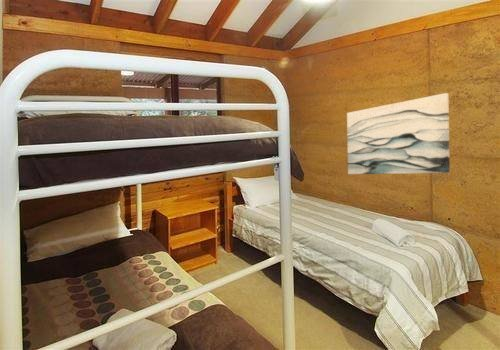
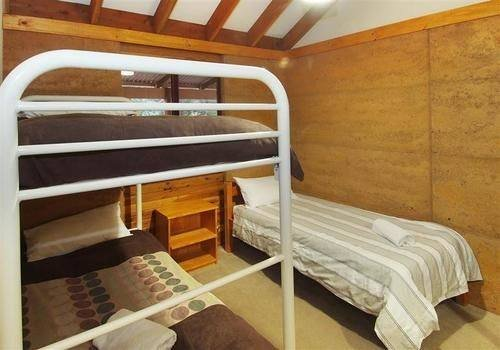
- wall art (391, 139)
